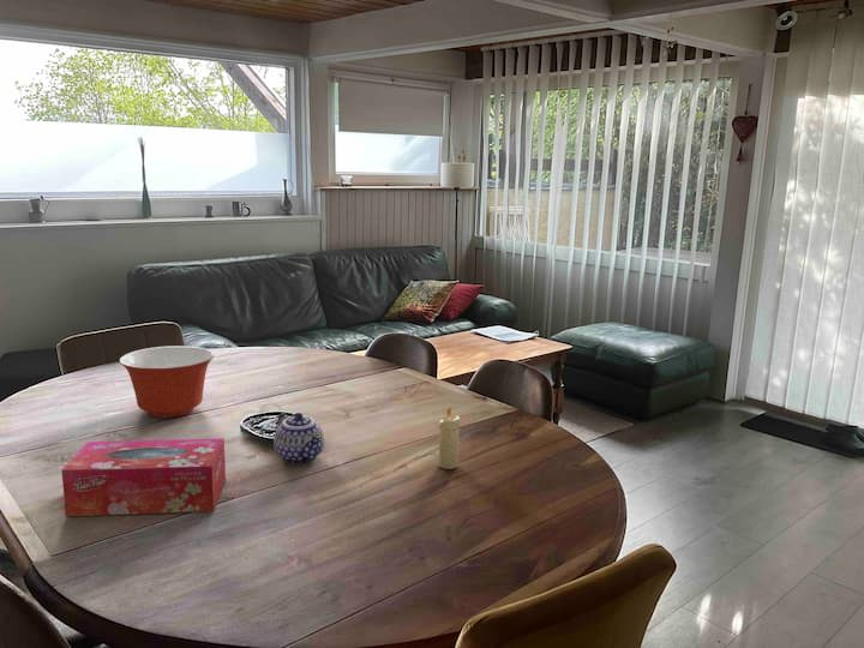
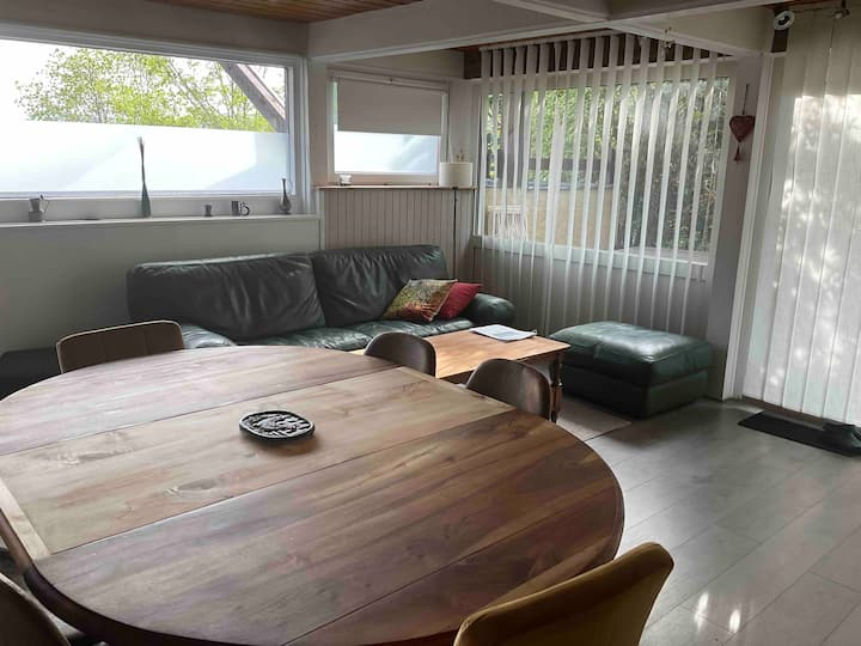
- mixing bowl (169, 383)
- teapot (299, 436)
- tissue box (149, 475)
- candle (449, 436)
